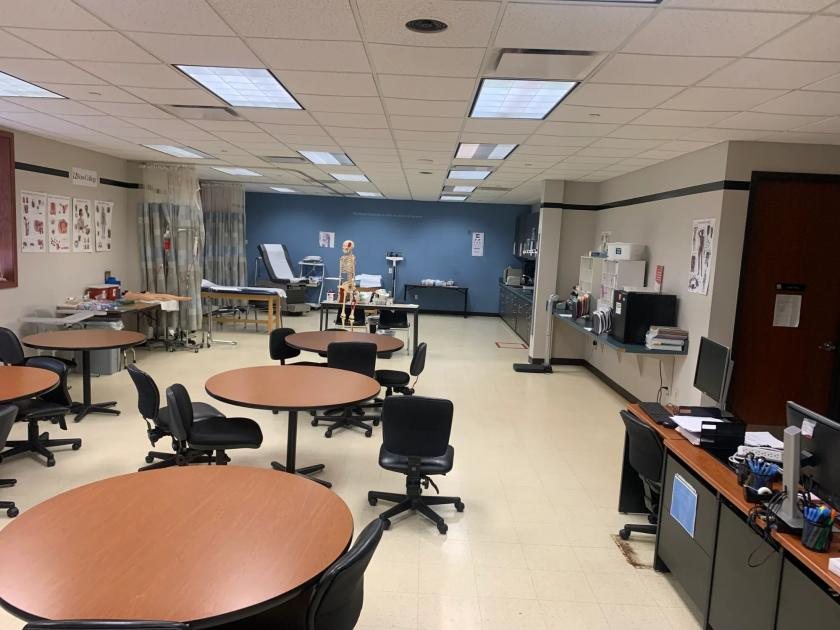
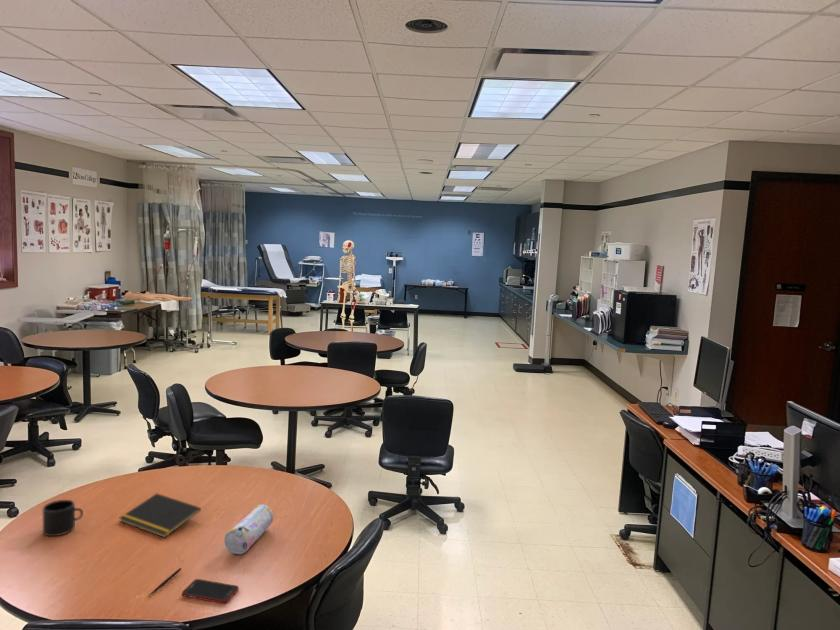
+ pen (164, 581)
+ notepad (160, 514)
+ mug (63, 517)
+ cell phone (210, 591)
+ pencil case (249, 527)
